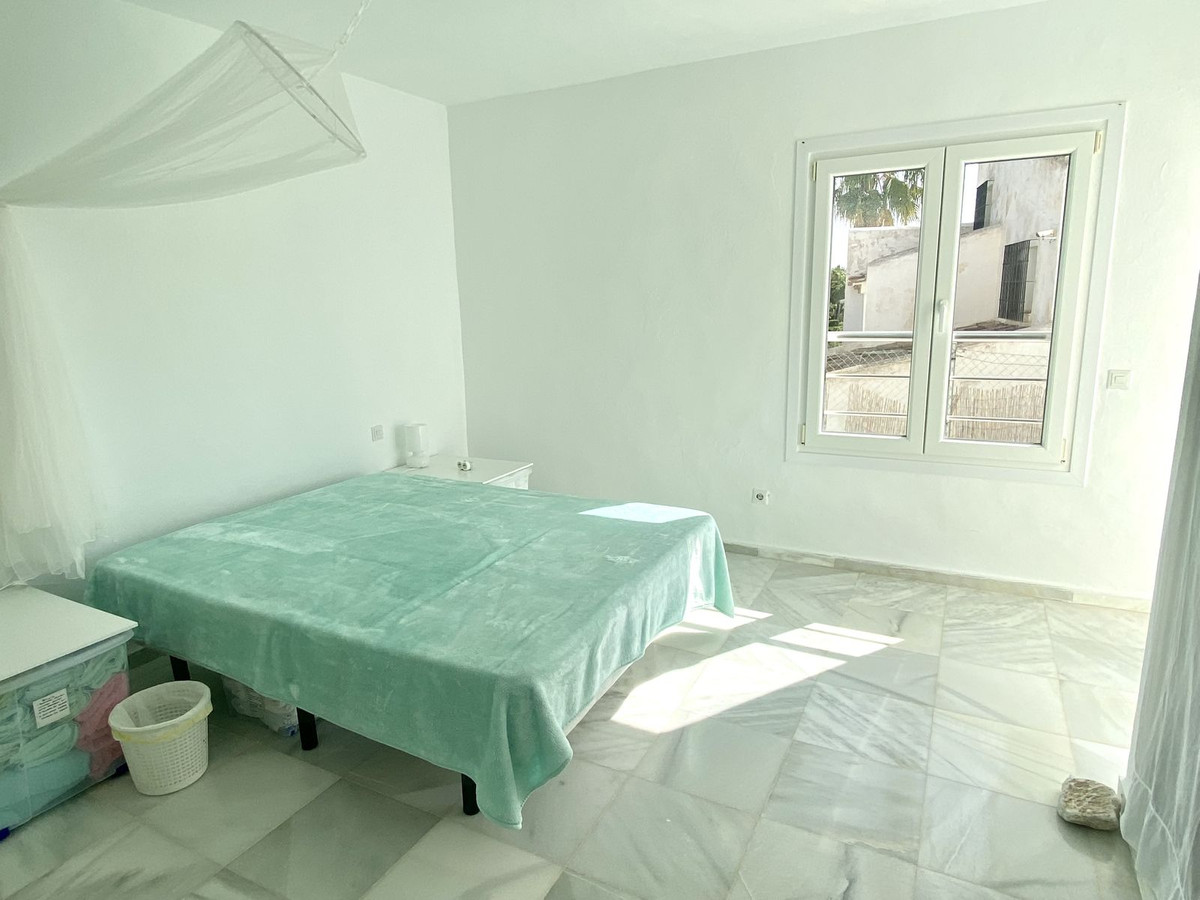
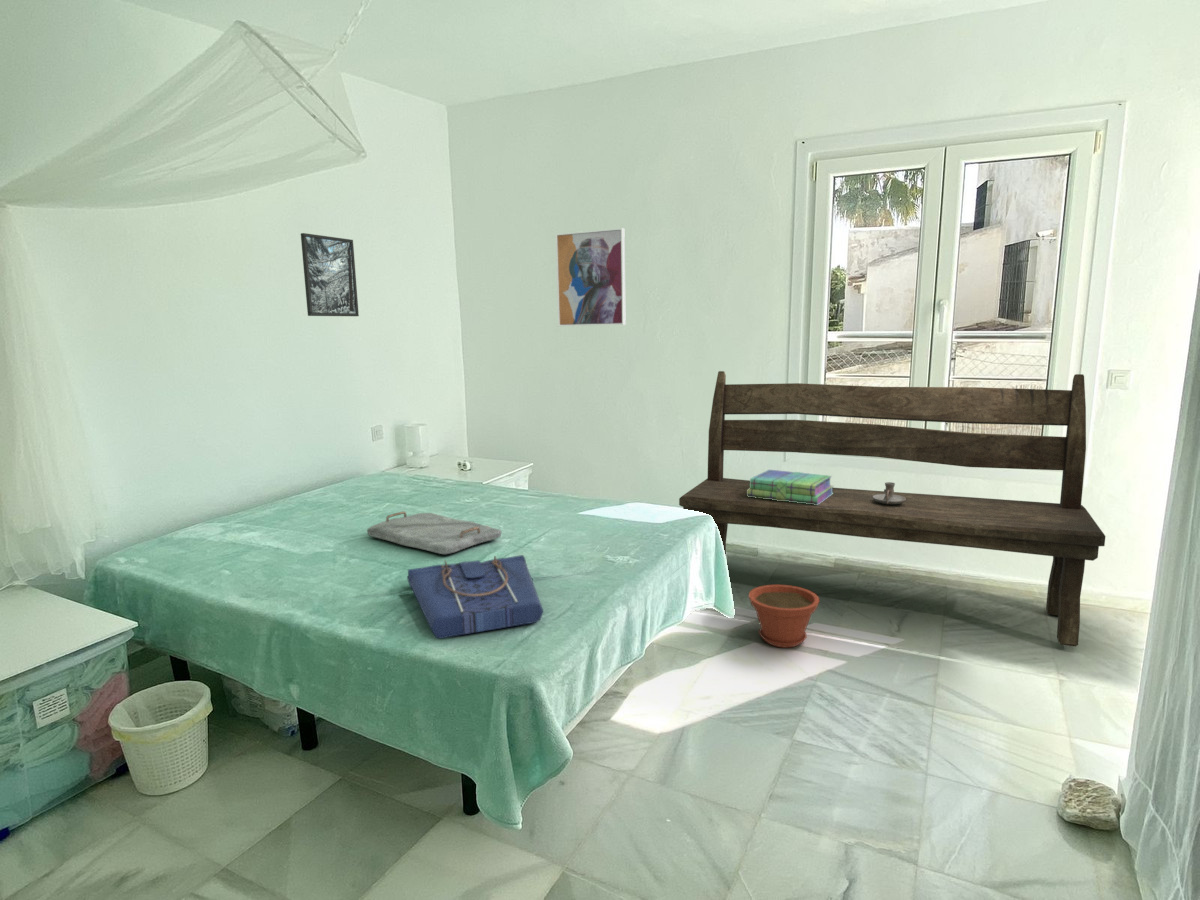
+ plant pot (783, 618)
+ candle holder (889, 492)
+ bench (871, 490)
+ wall art (590, 278)
+ stack of books (790, 485)
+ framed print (331, 276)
+ tote bag (476, 588)
+ serving tray (439, 527)
